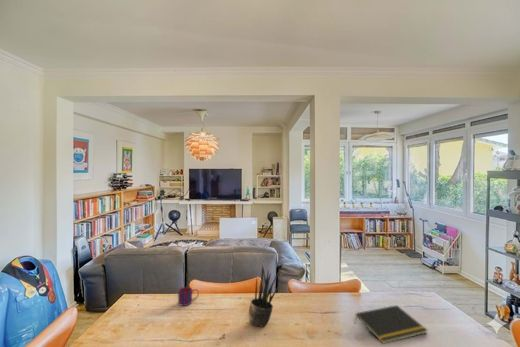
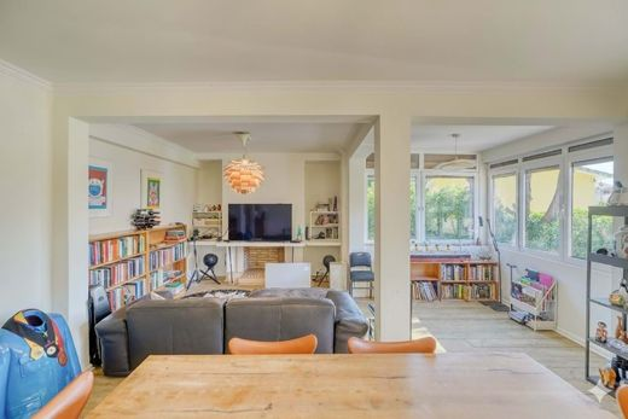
- notepad (390, 322)
- mug (188, 296)
- potted plant (263, 294)
